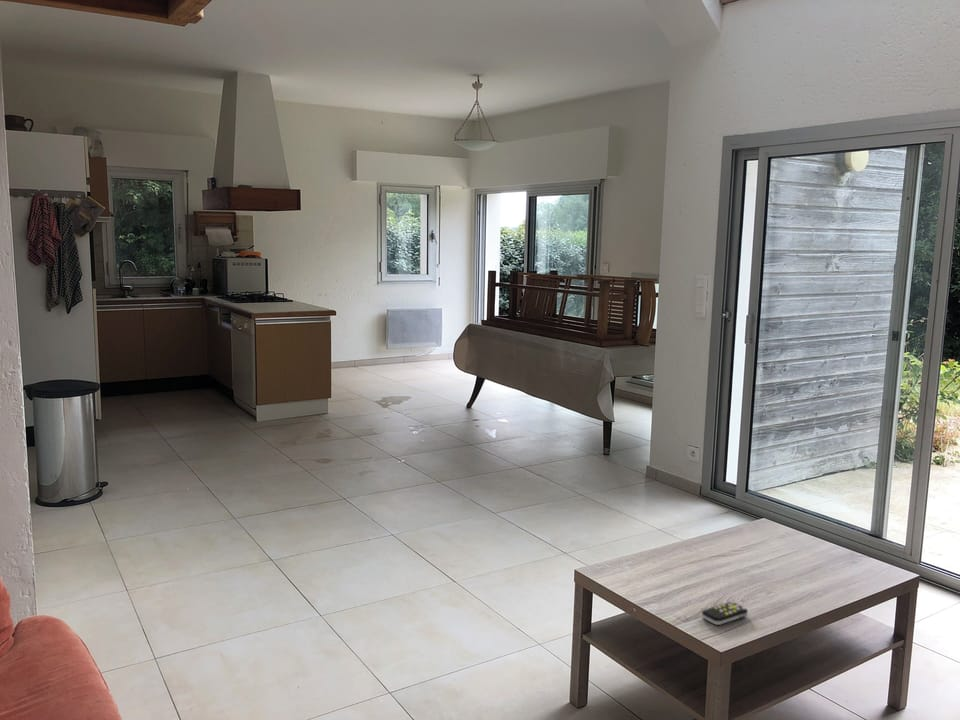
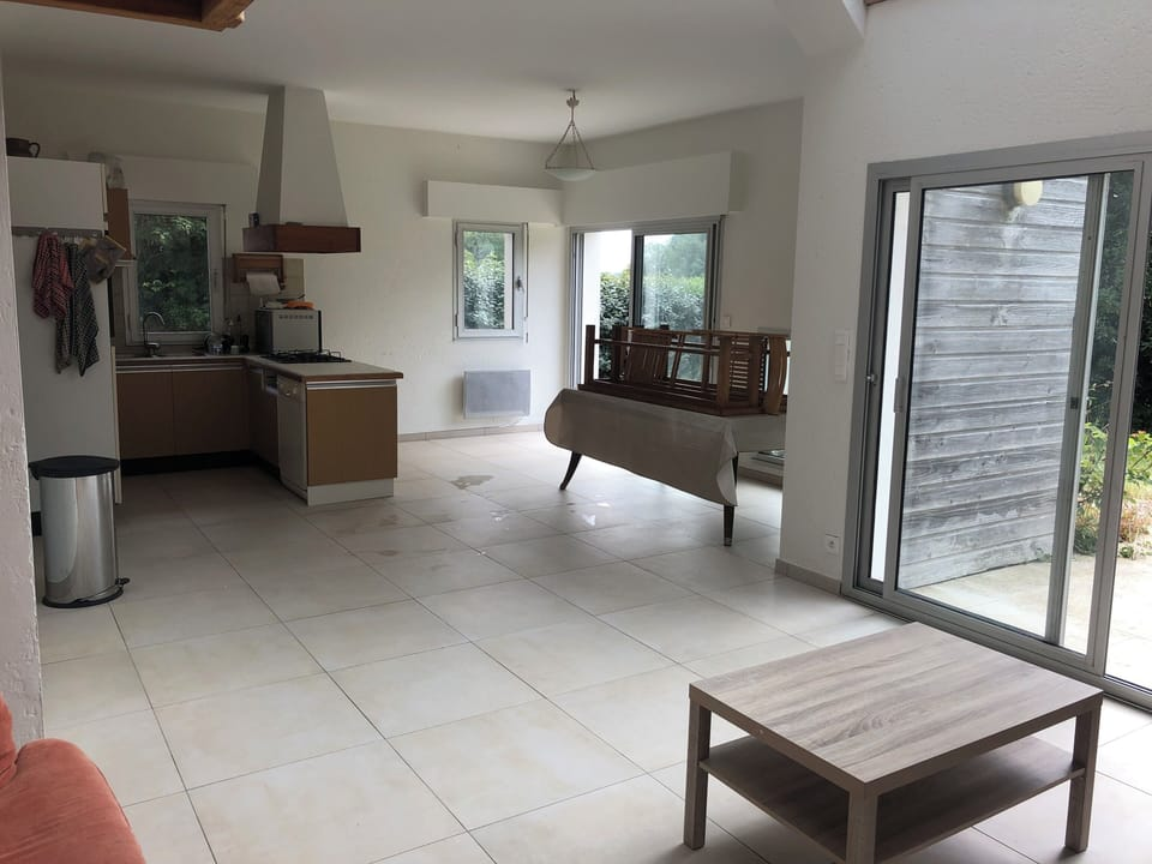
- remote control (724, 612)
